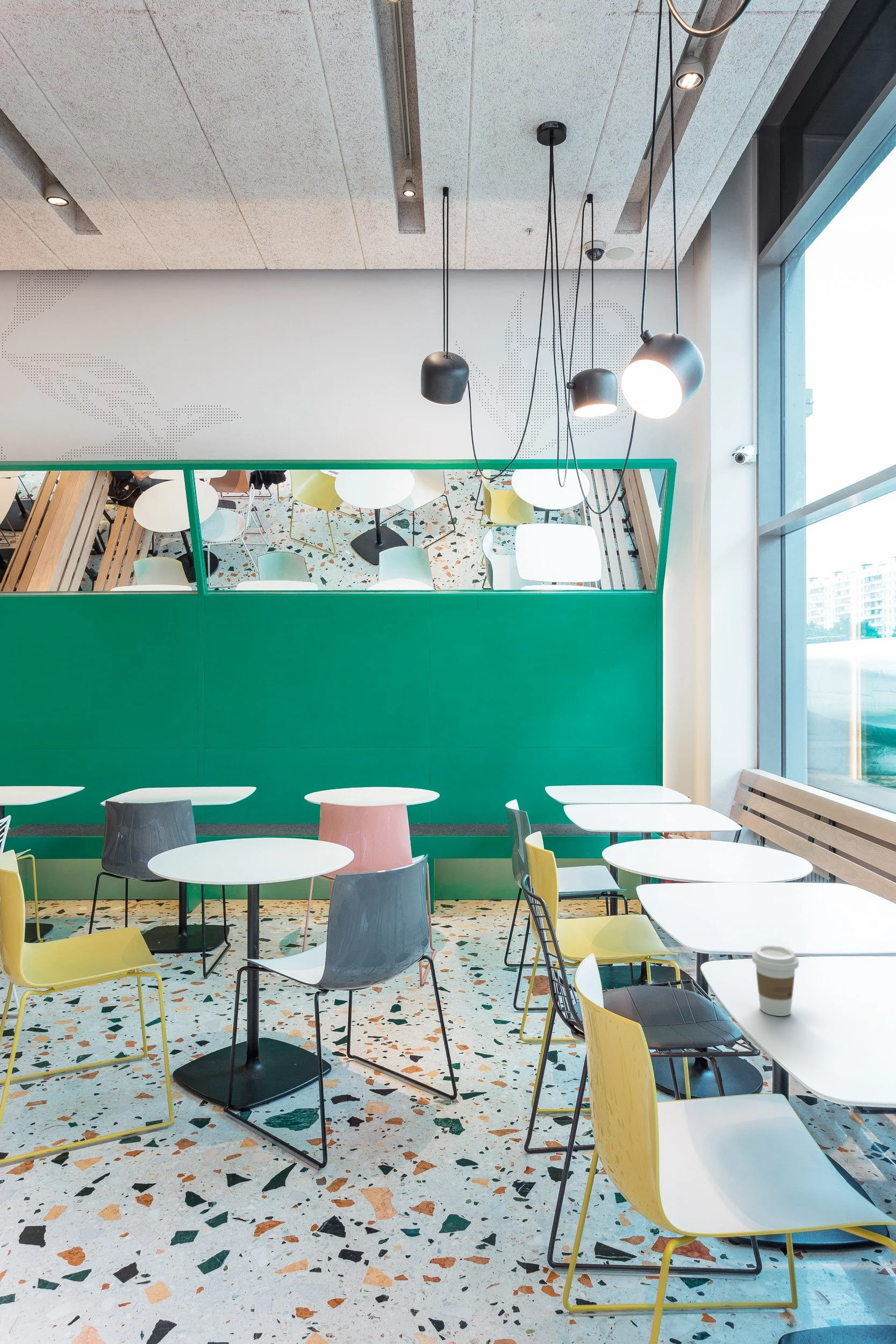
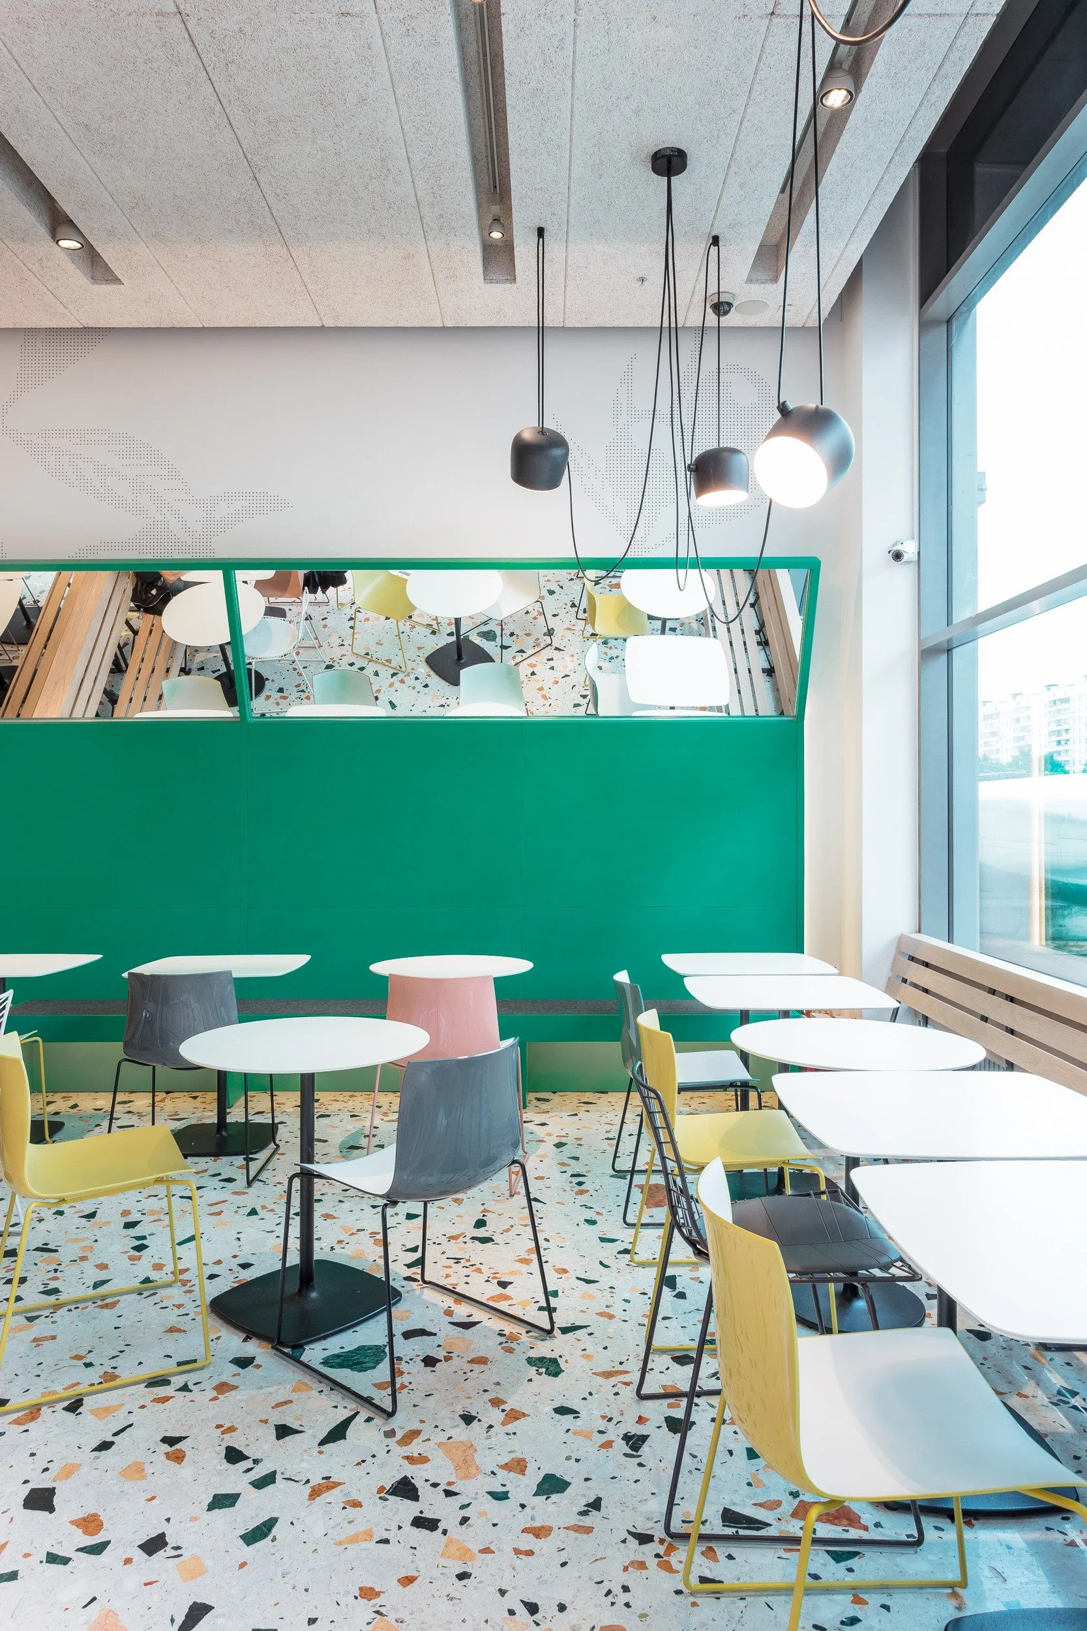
- coffee cup (775, 981)
